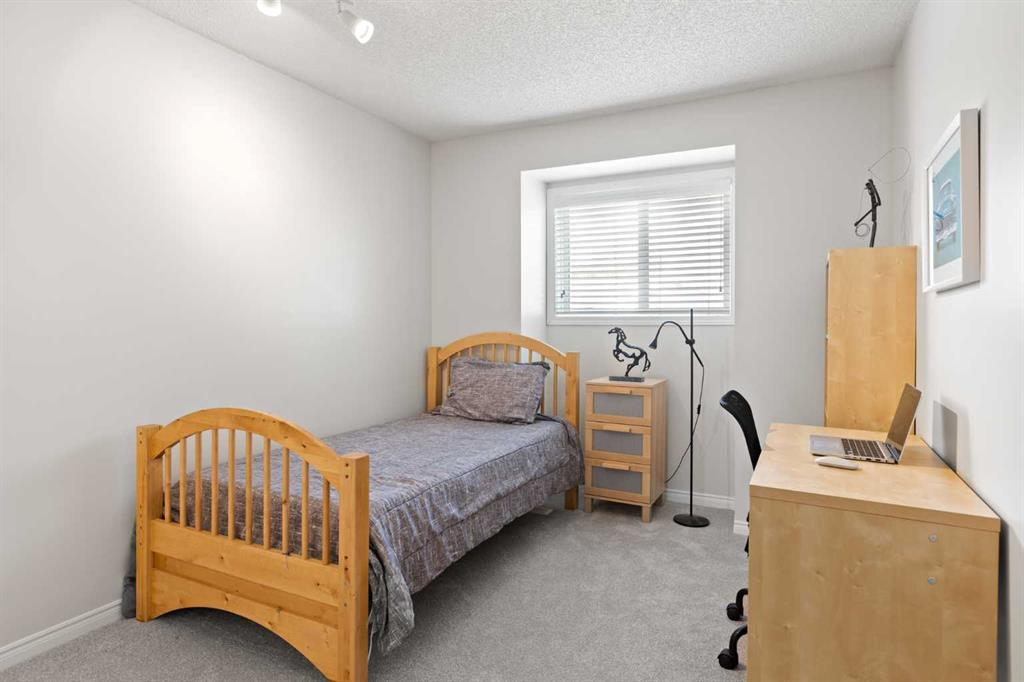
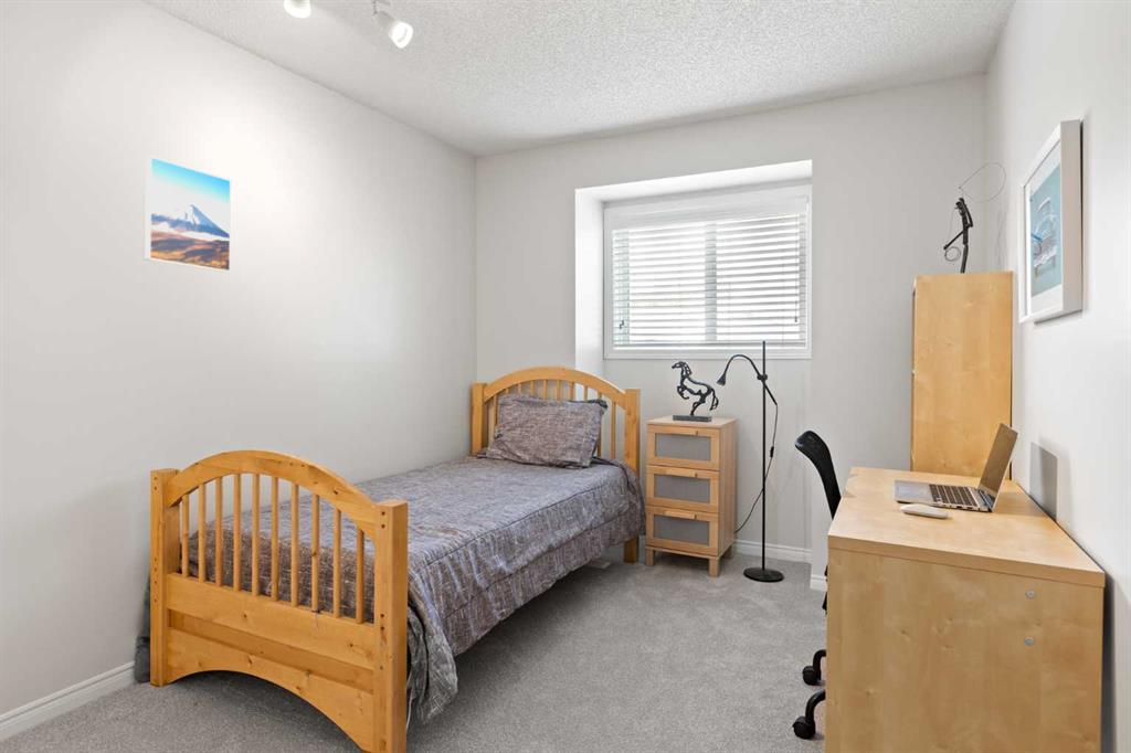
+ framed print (190, 218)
